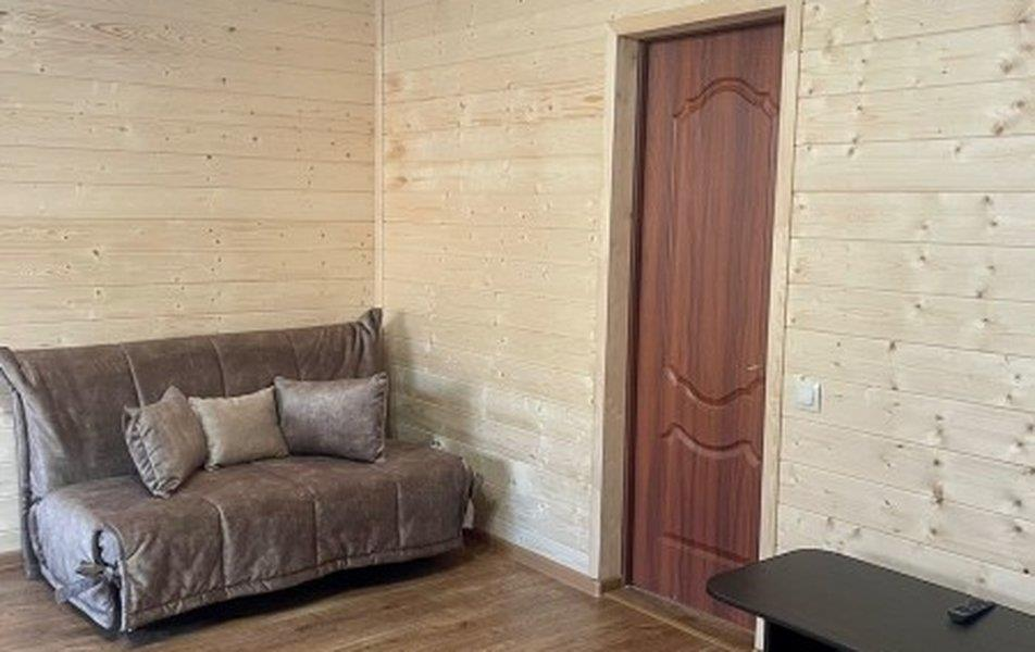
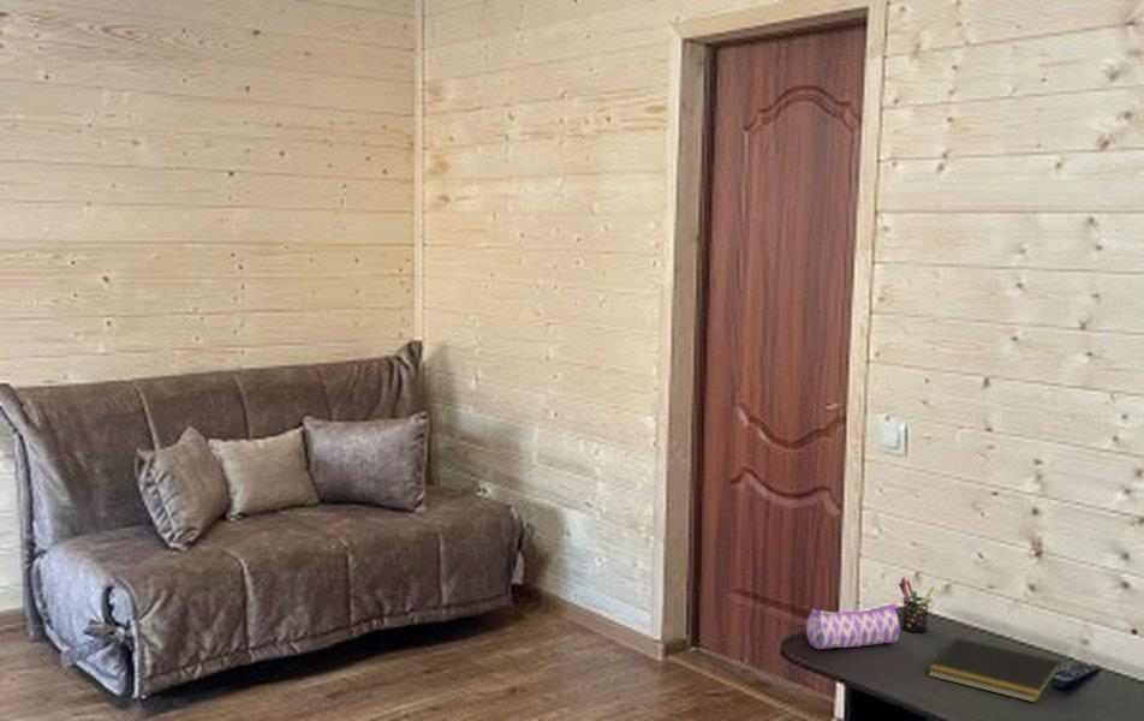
+ pen holder (913, 604)
+ pencil case (852, 625)
+ notepad (994, 668)
